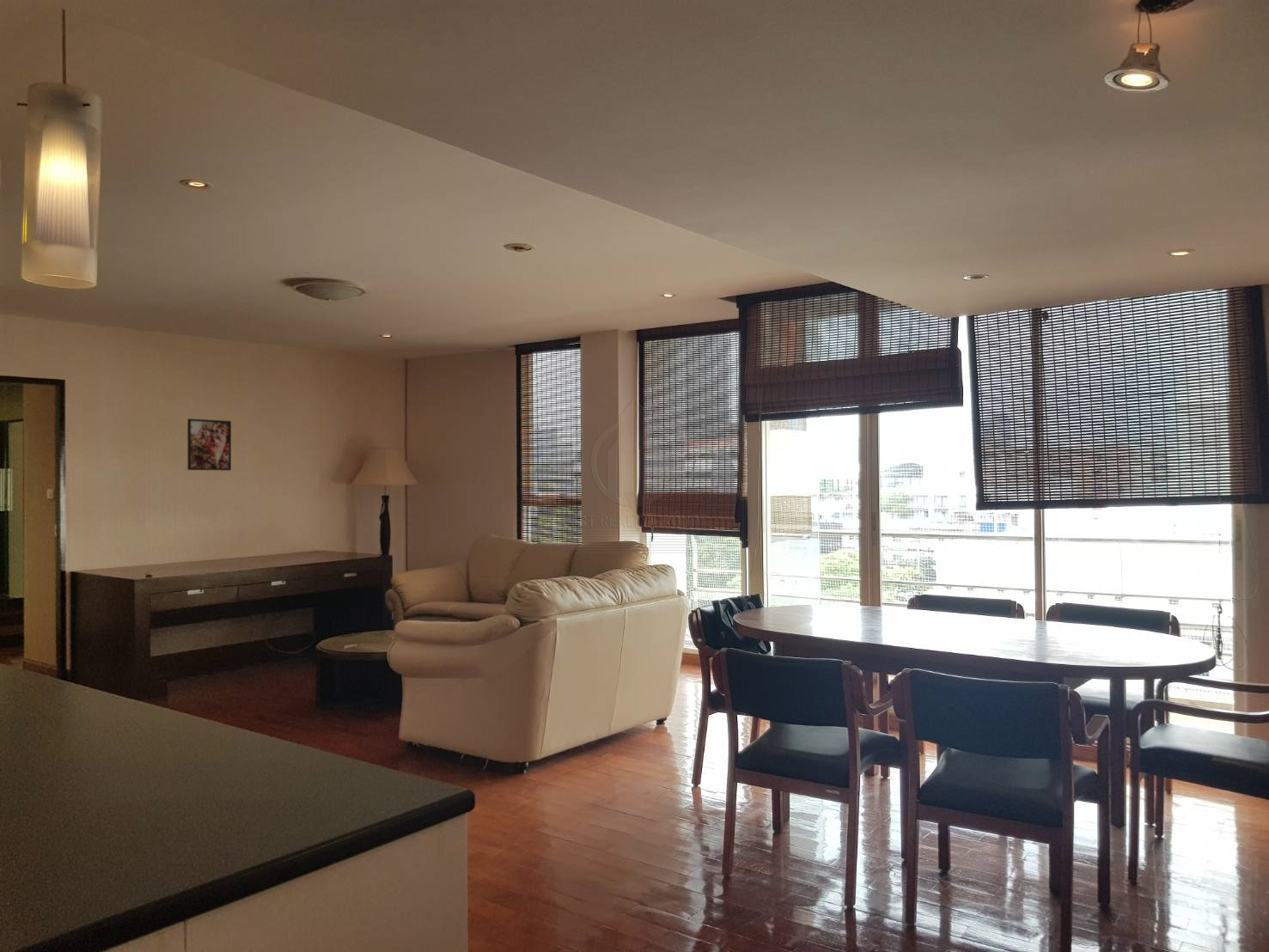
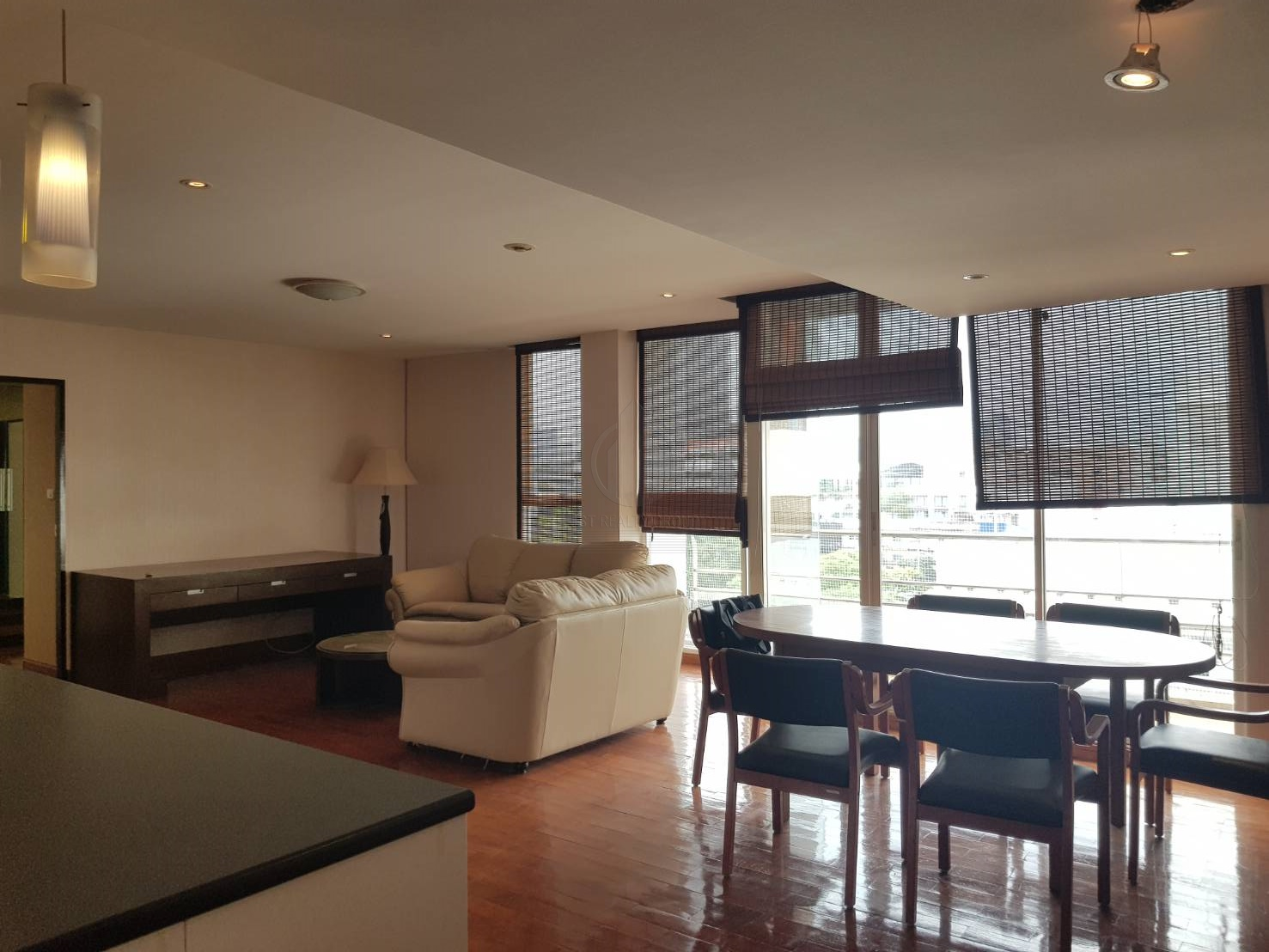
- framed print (210, 444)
